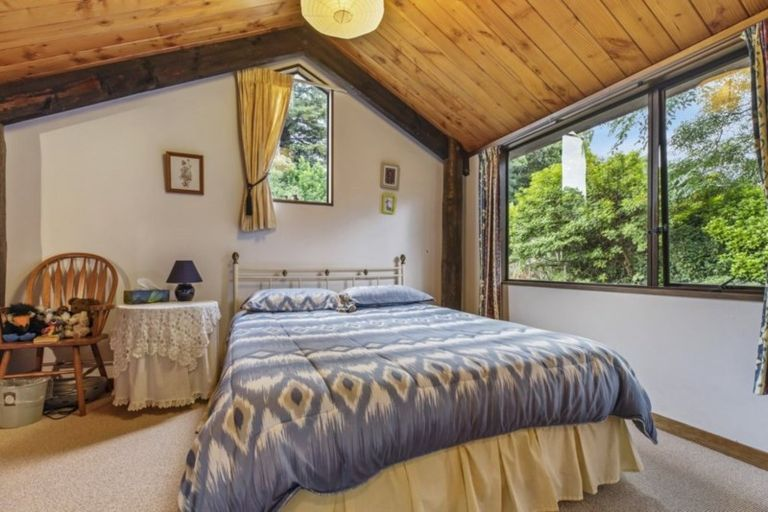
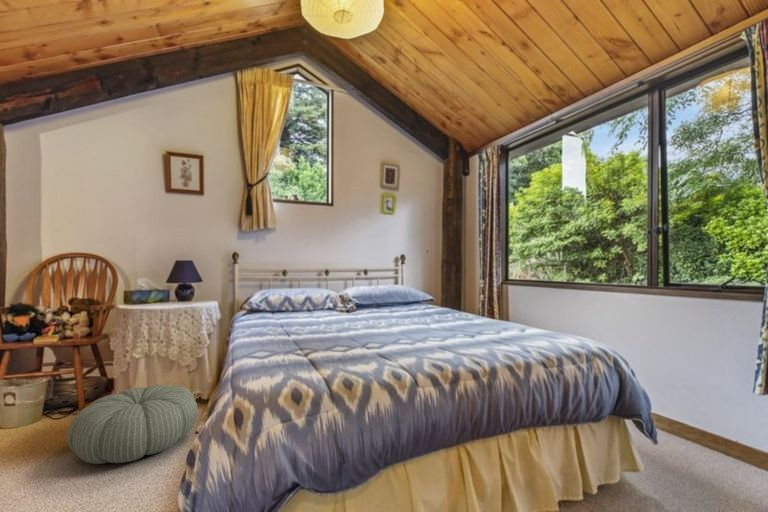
+ pouf (138, 419)
